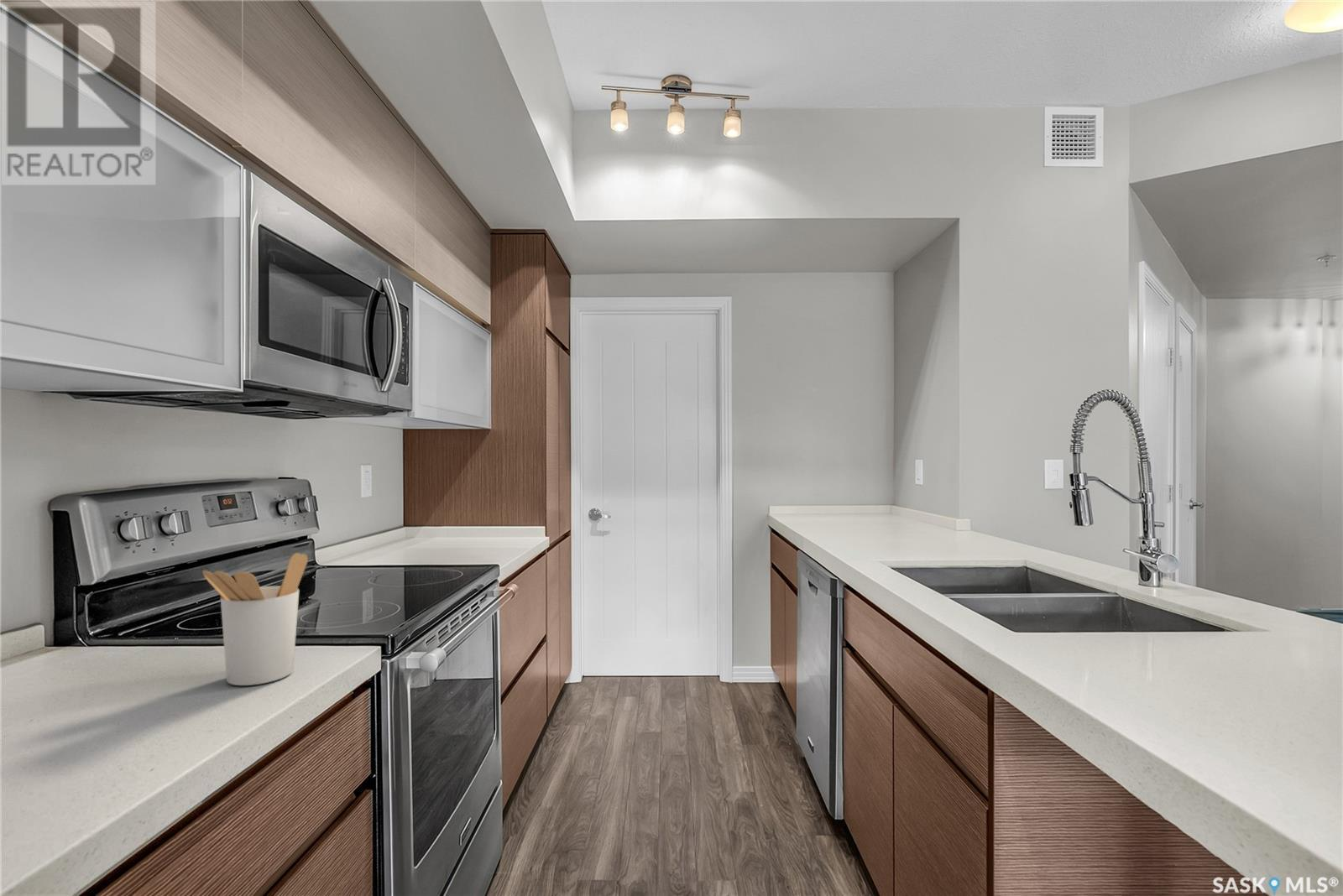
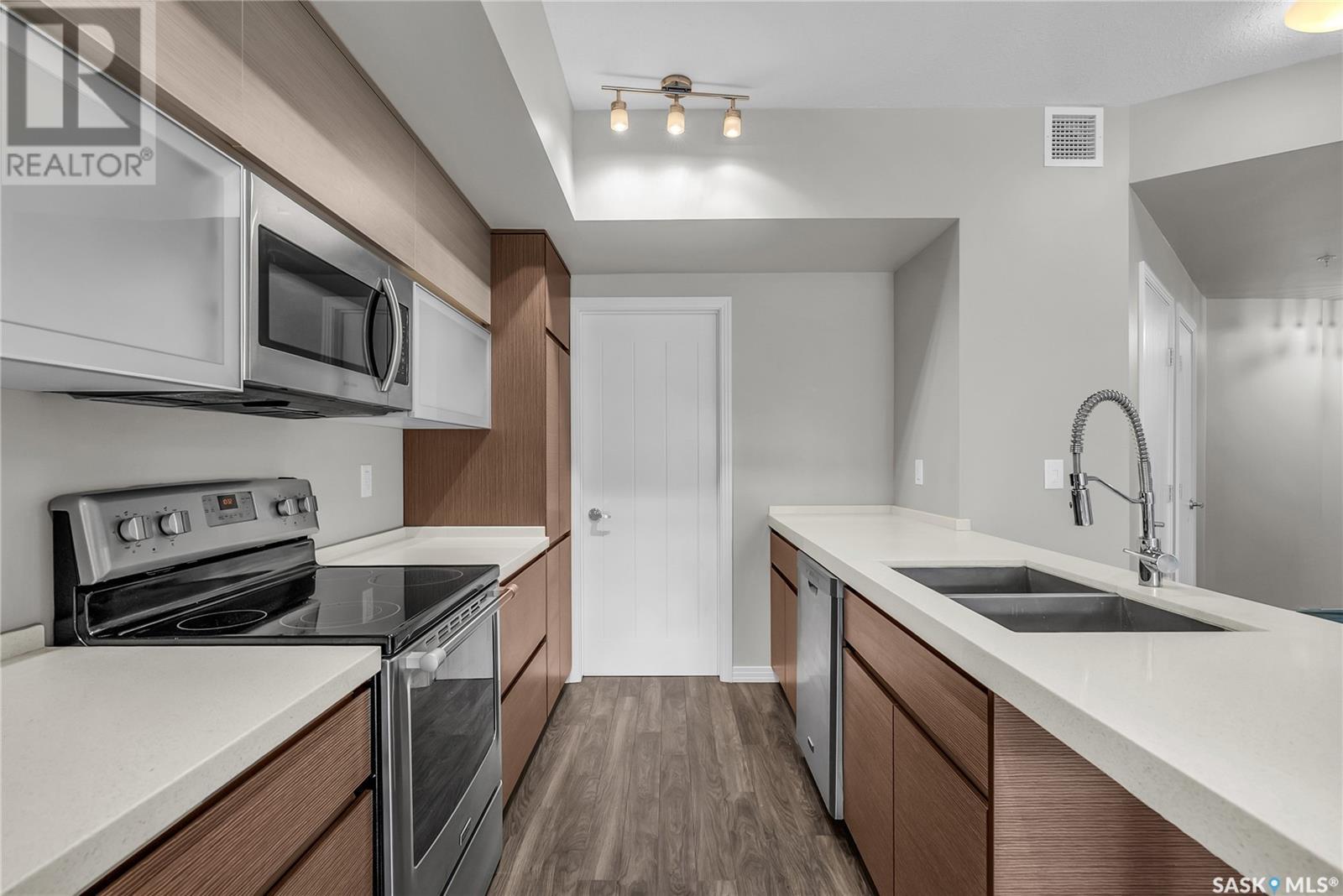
- utensil holder (251, 618)
